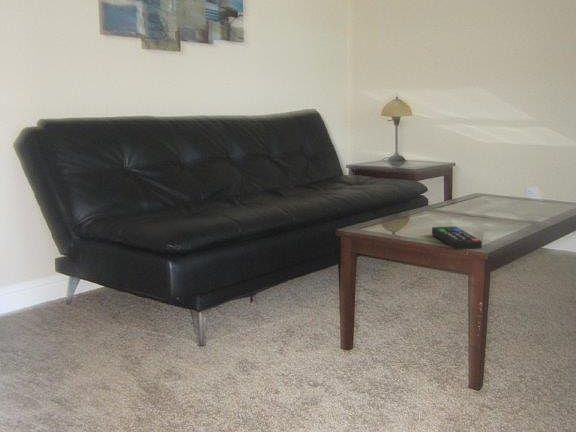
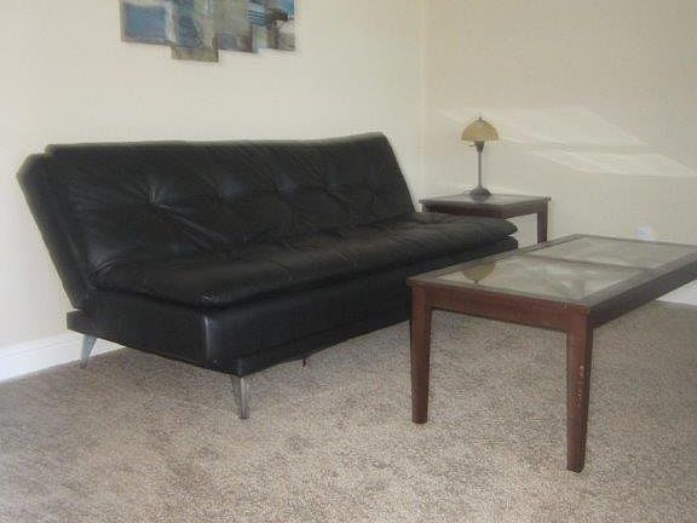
- remote control (455, 236)
